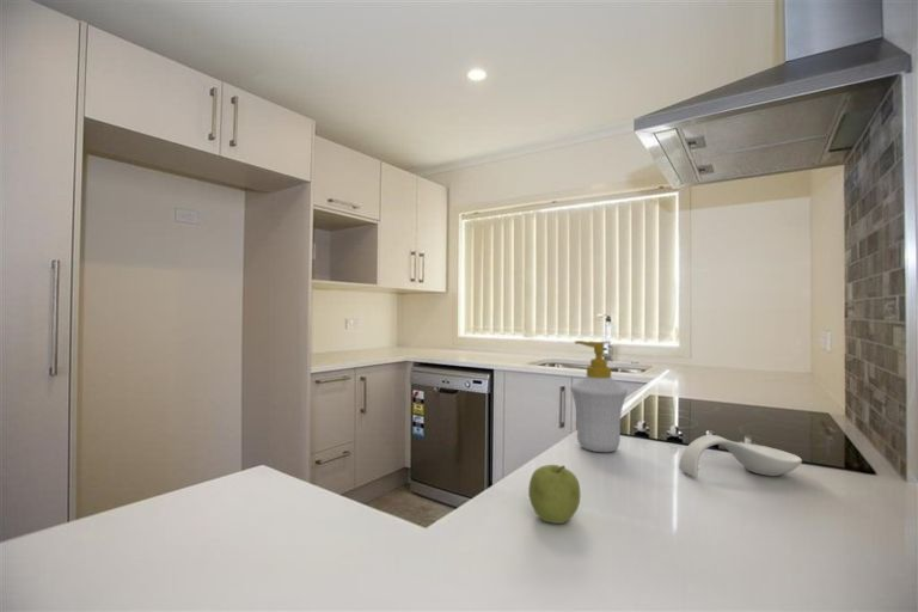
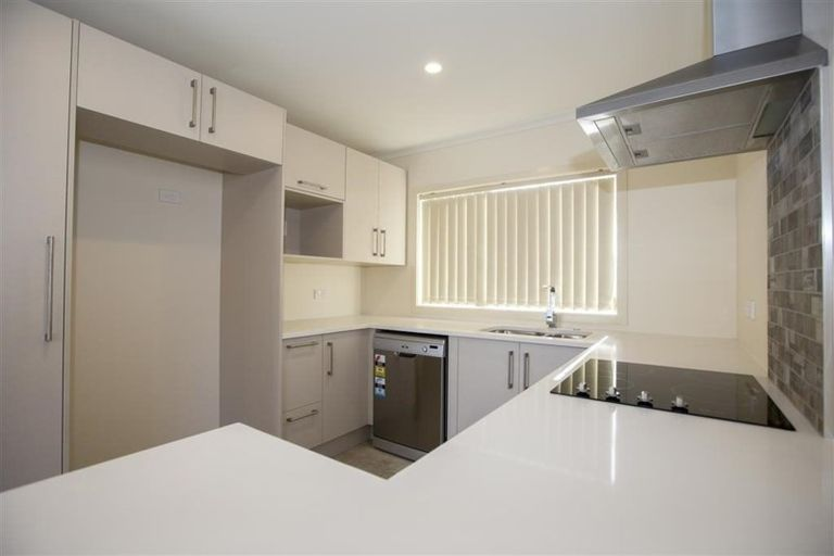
- soap bottle (598, 393)
- fruit (553, 490)
- spoon rest (739, 453)
